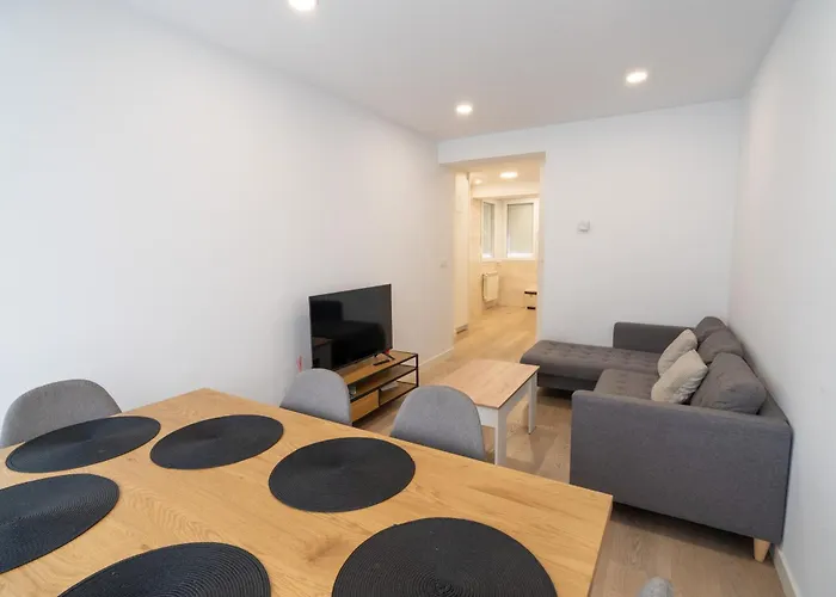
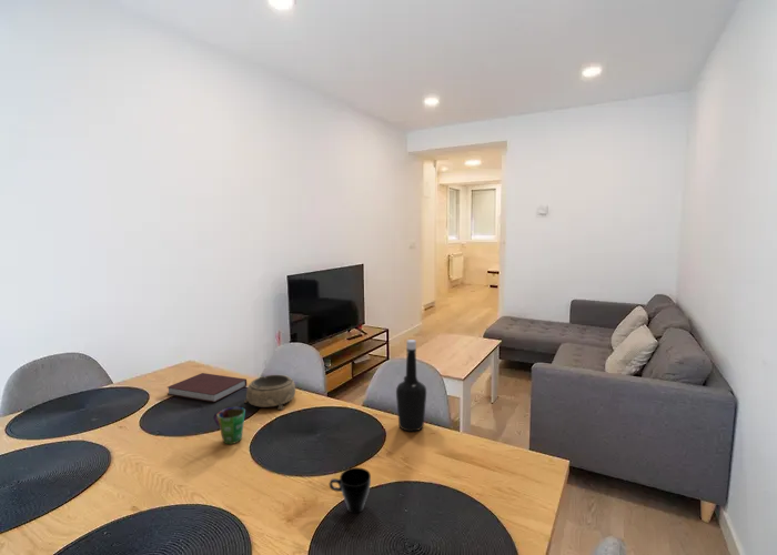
+ cup (228, 425)
+ notebook (208, 386)
+ bottle (411, 383)
+ decorative bowl (272, 391)
+ cup (350, 492)
